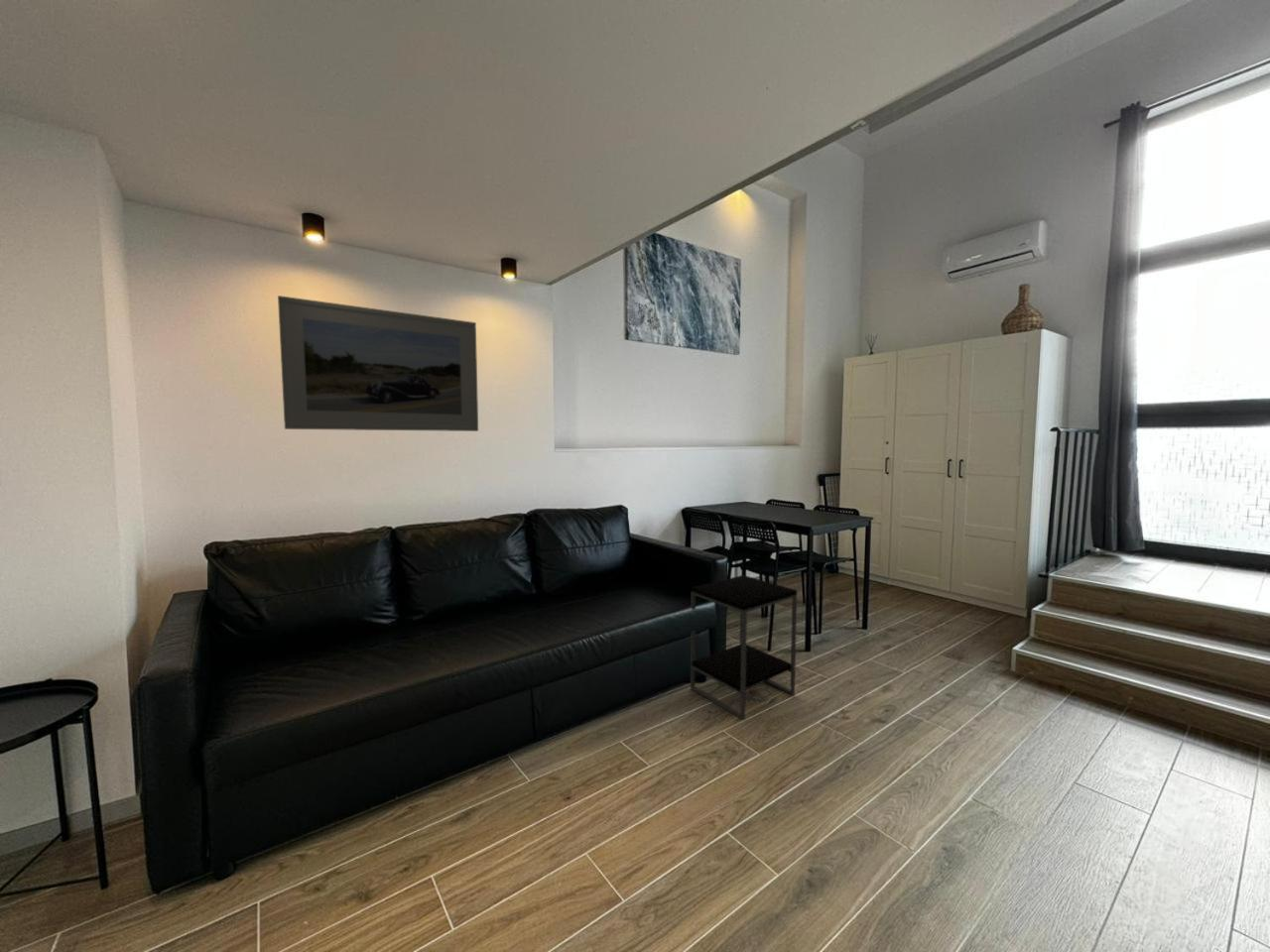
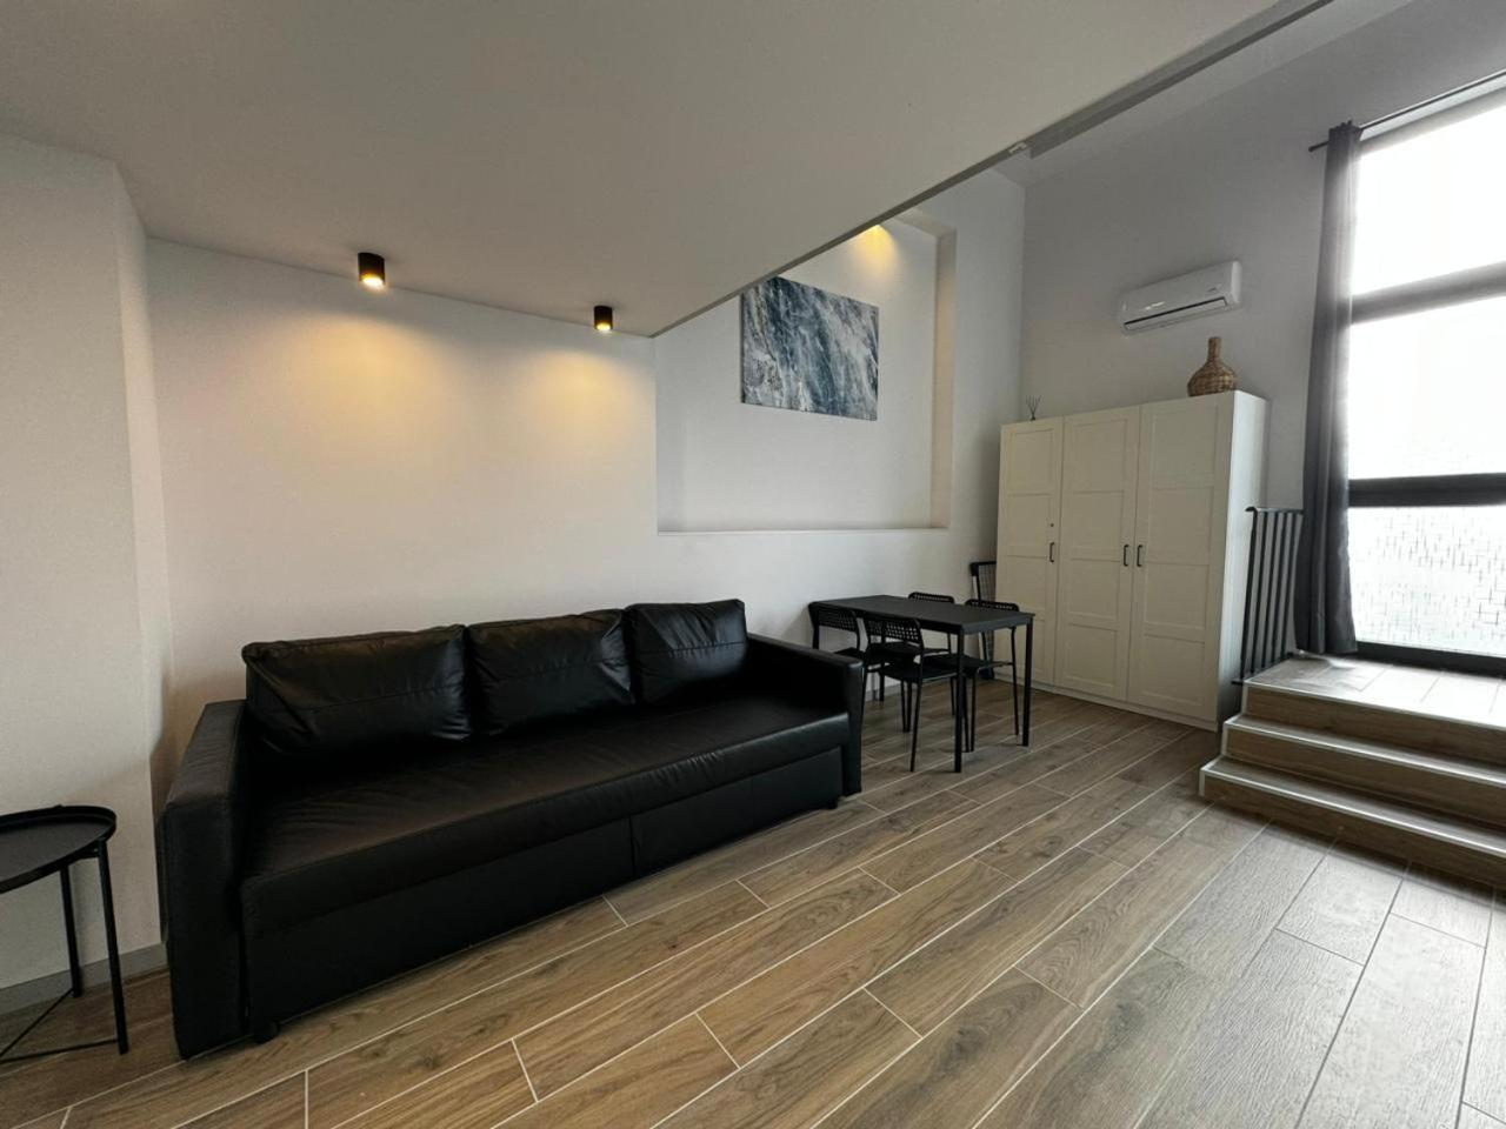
- side table (742, 640)
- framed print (389, 371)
